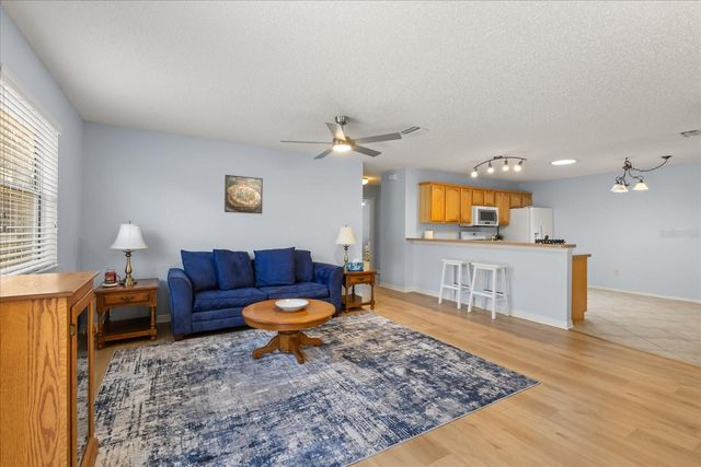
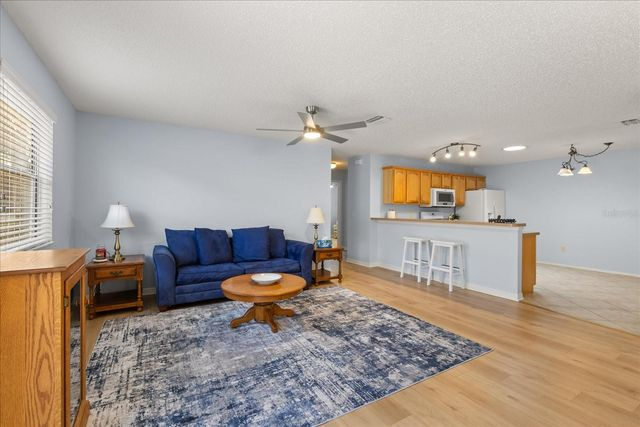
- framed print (243, 195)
